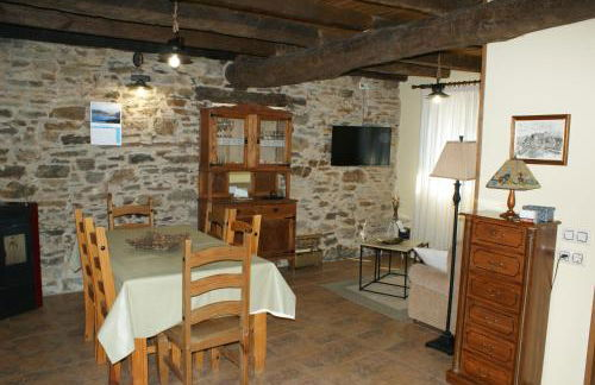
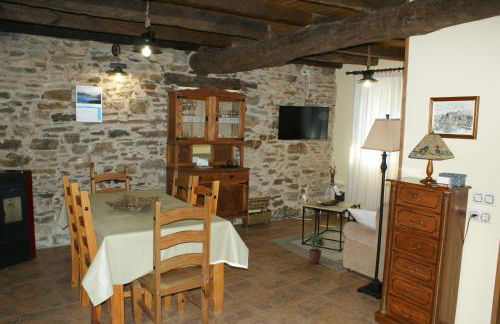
+ potted plant (314, 247)
